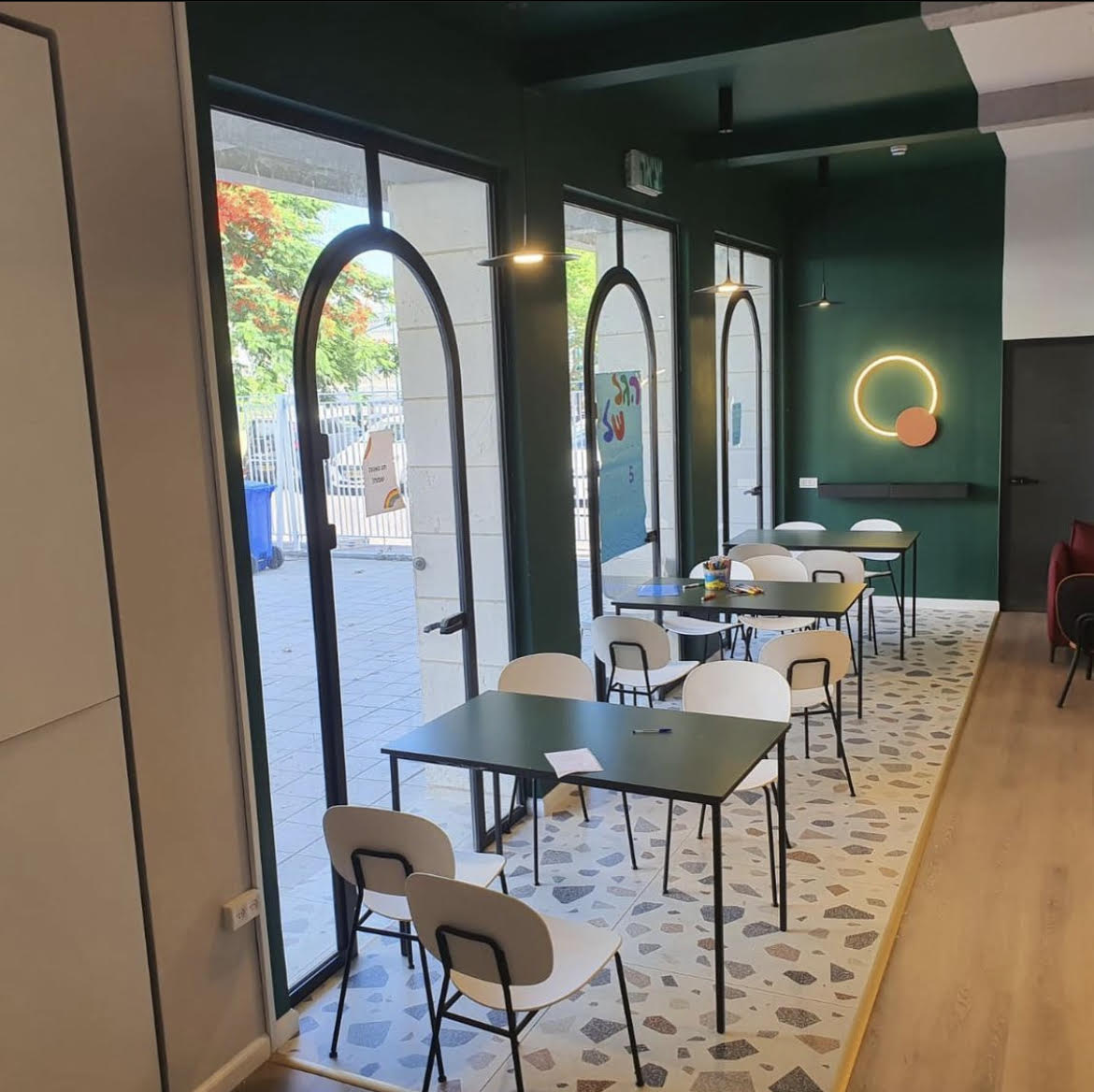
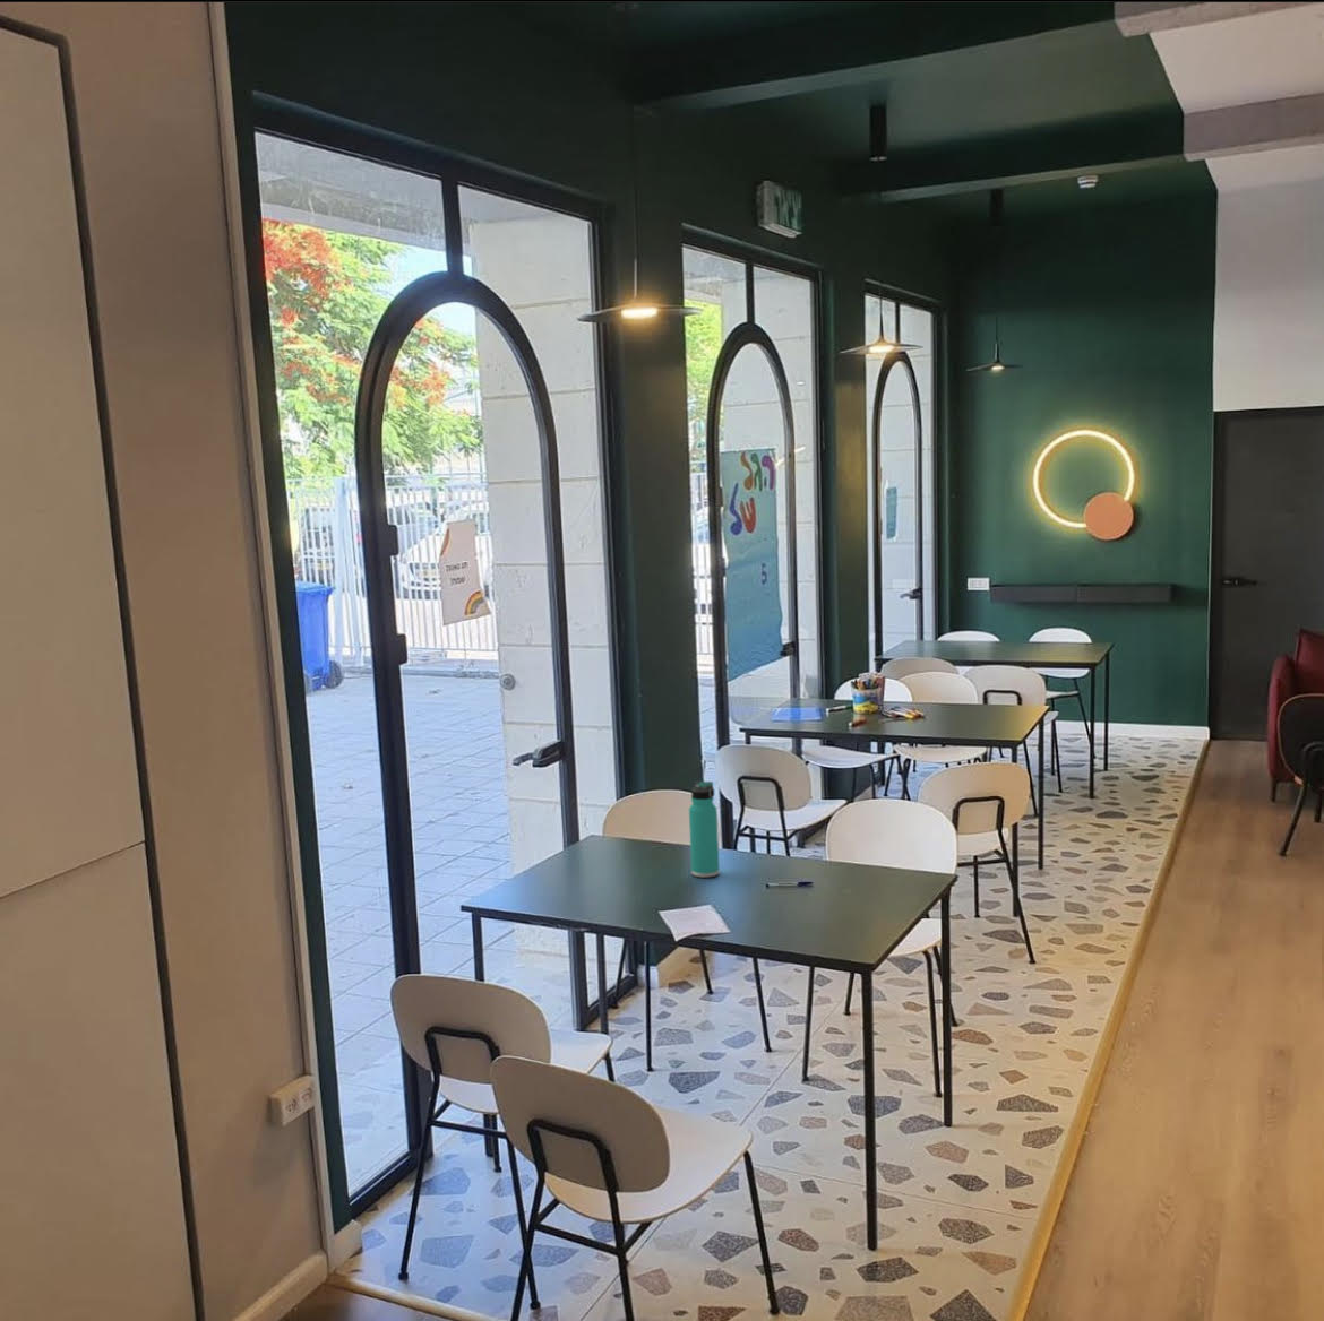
+ thermos bottle (703, 826)
